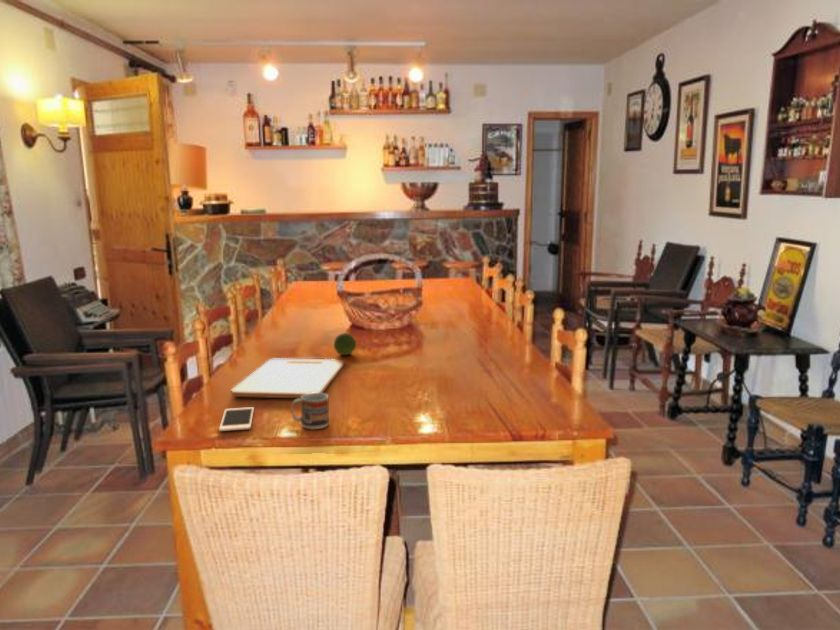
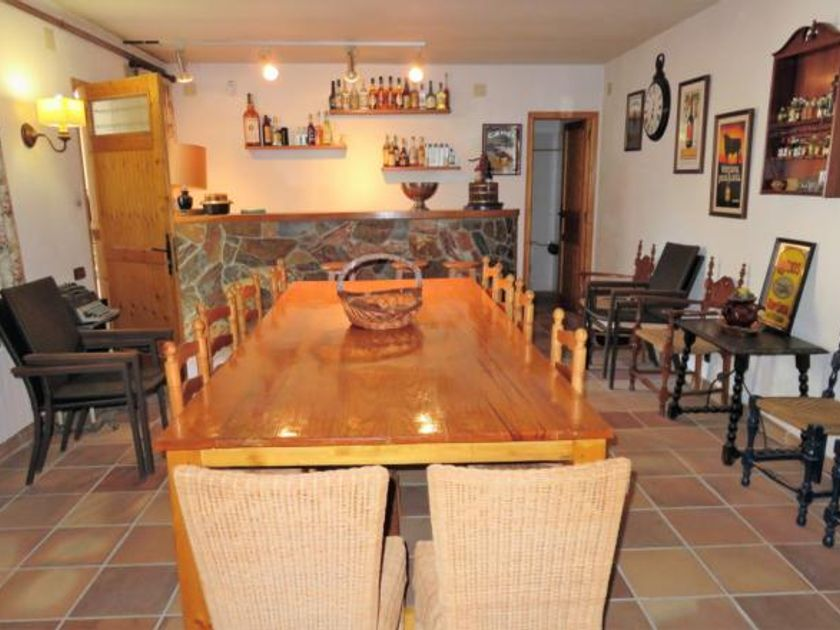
- cup (309, 410)
- cutting board (292, 376)
- fruit (345, 344)
- cell phone (237, 418)
